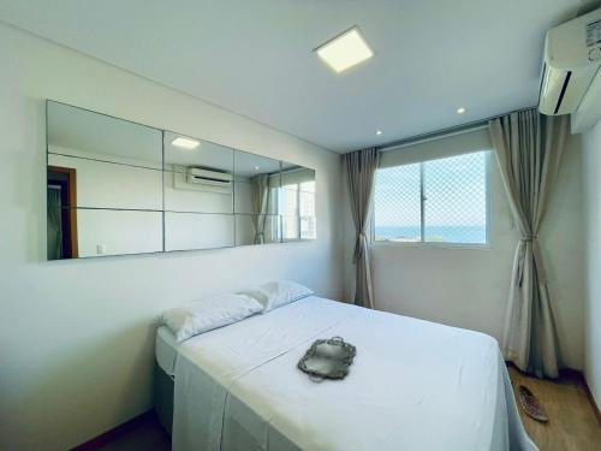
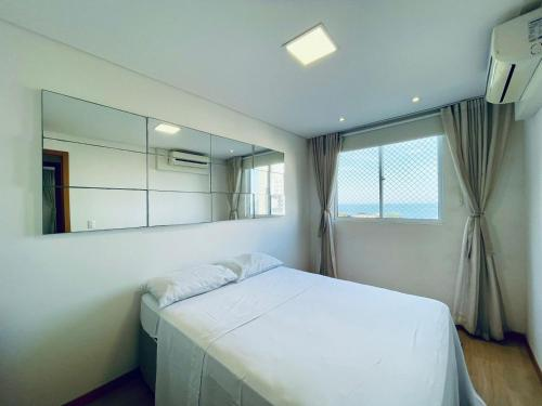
- shoe (530, 402)
- serving tray (328, 355)
